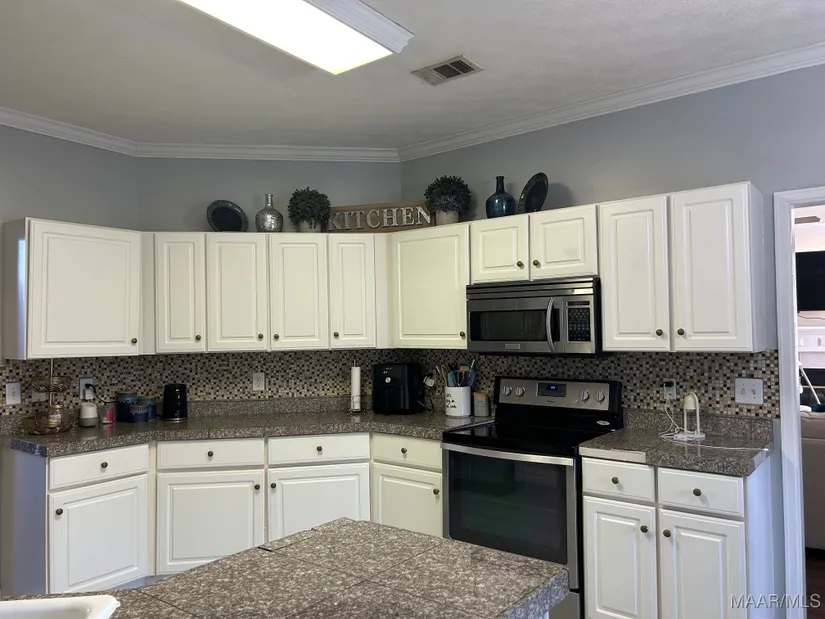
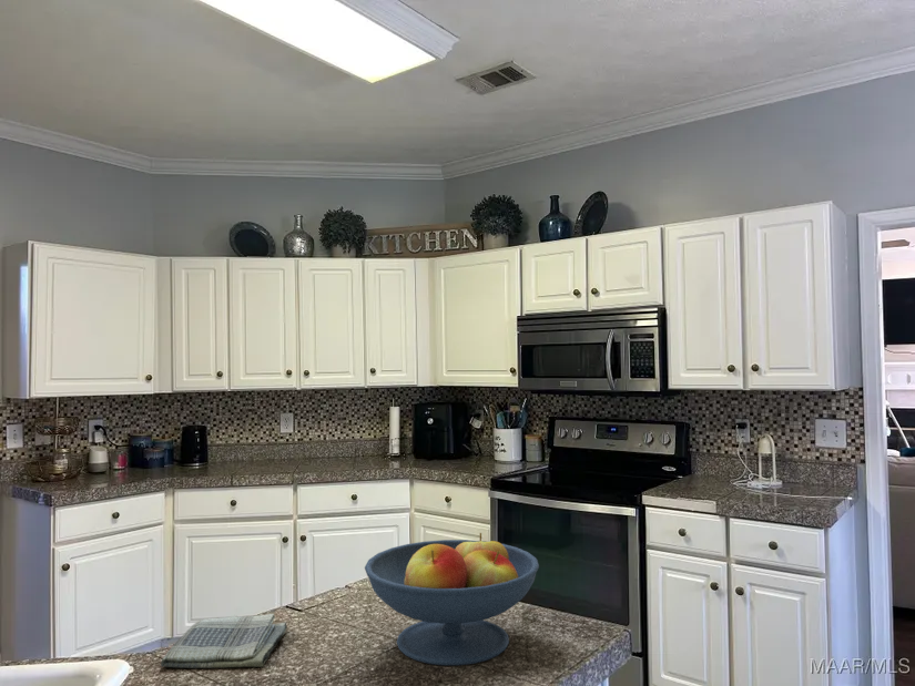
+ dish towel (228, 638)
+ fruit bowl (451, 587)
